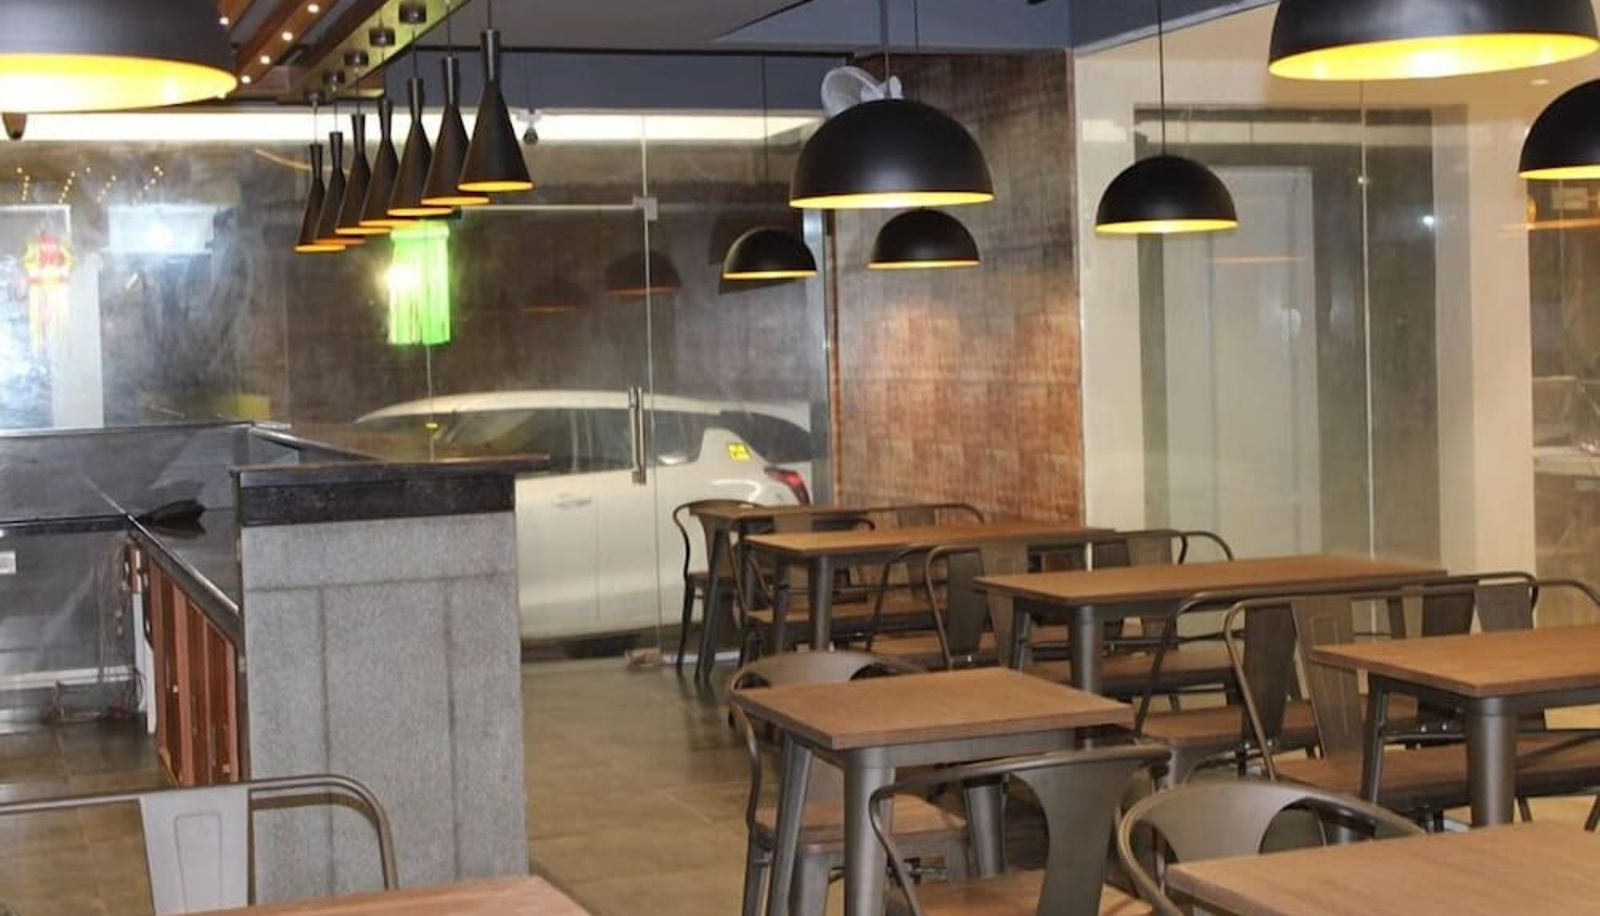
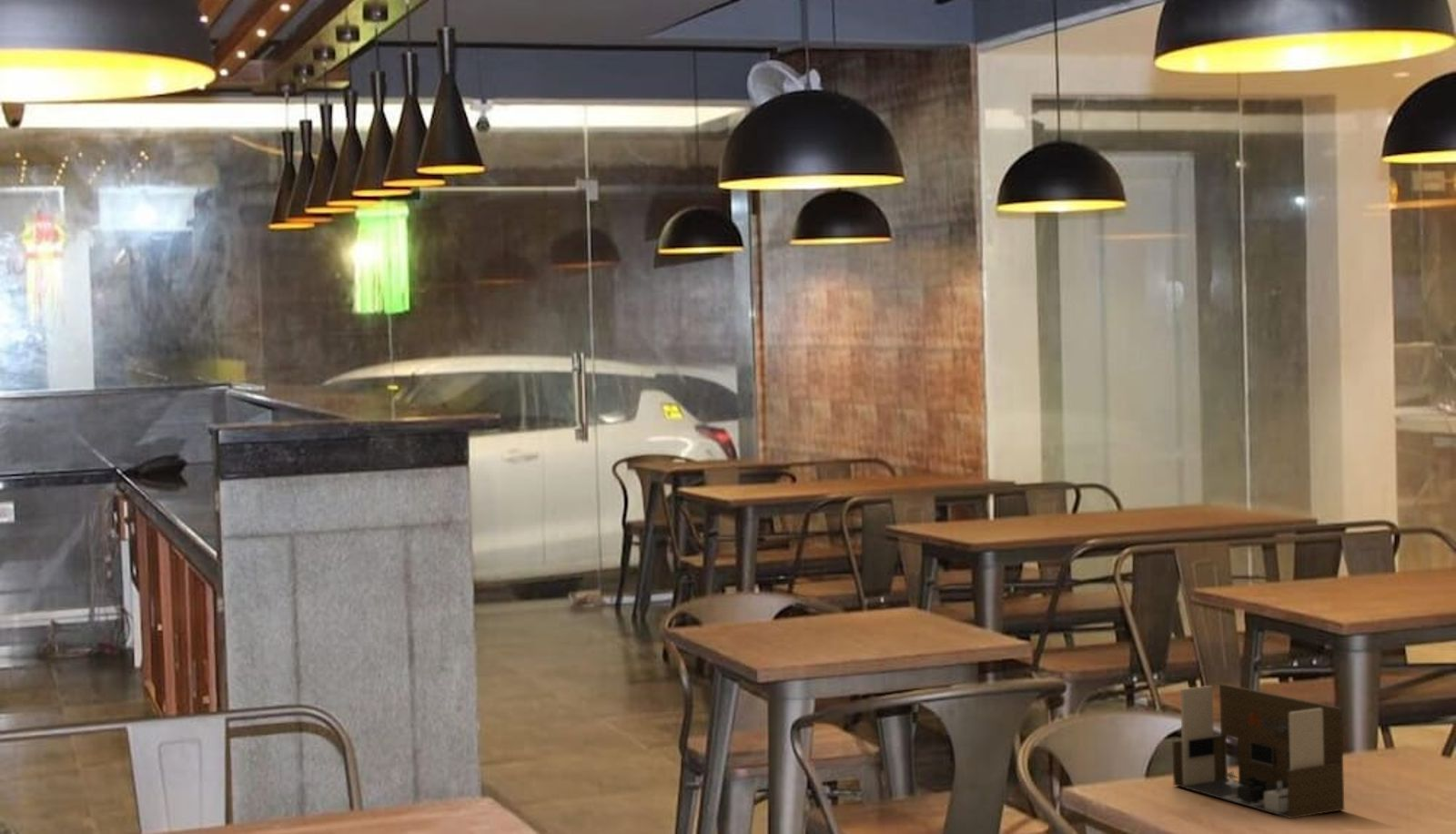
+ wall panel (1255, 748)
